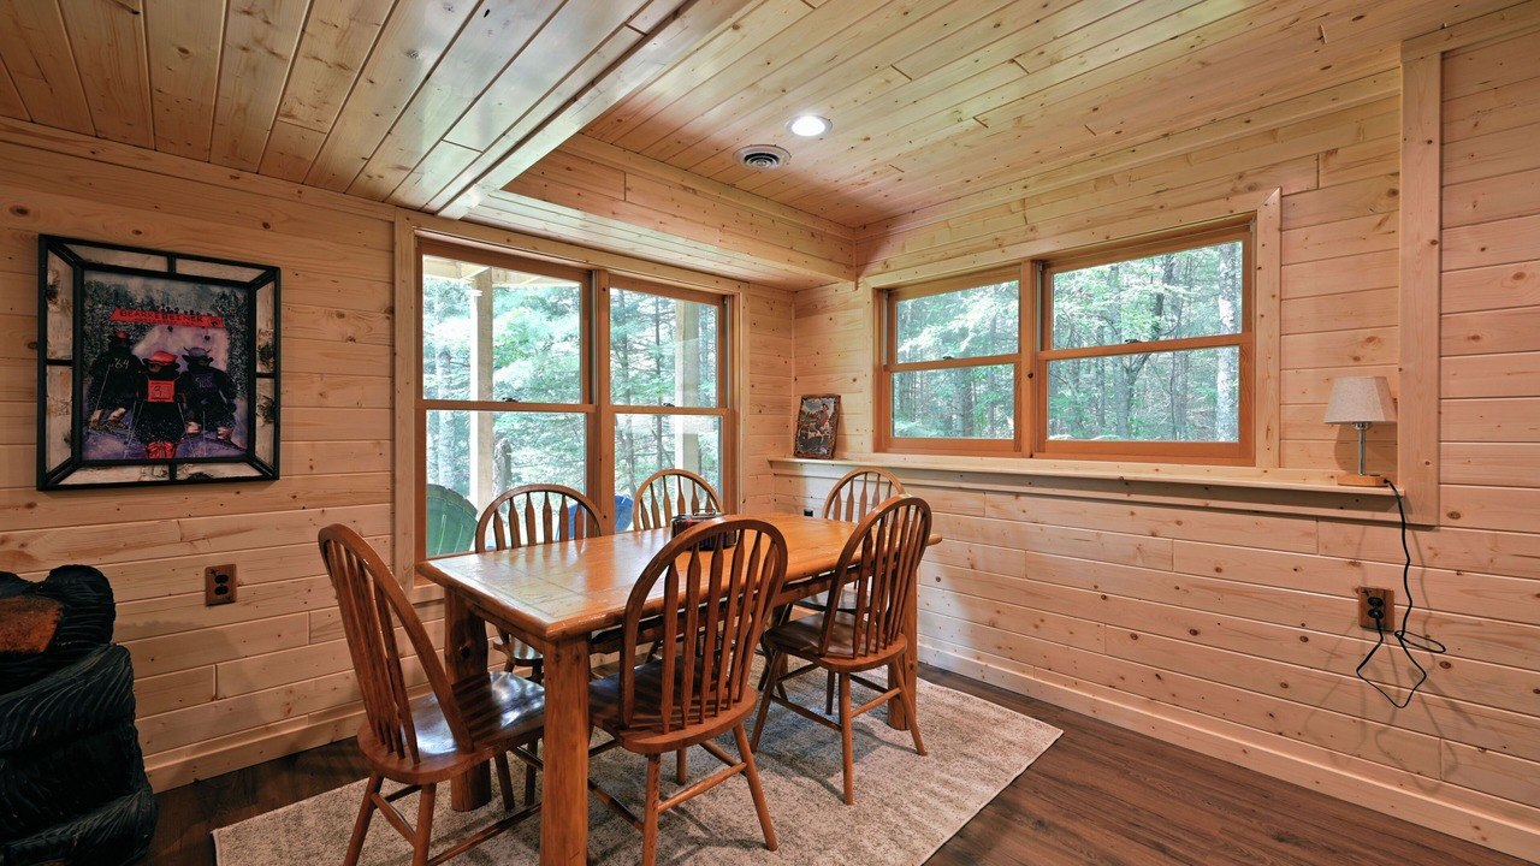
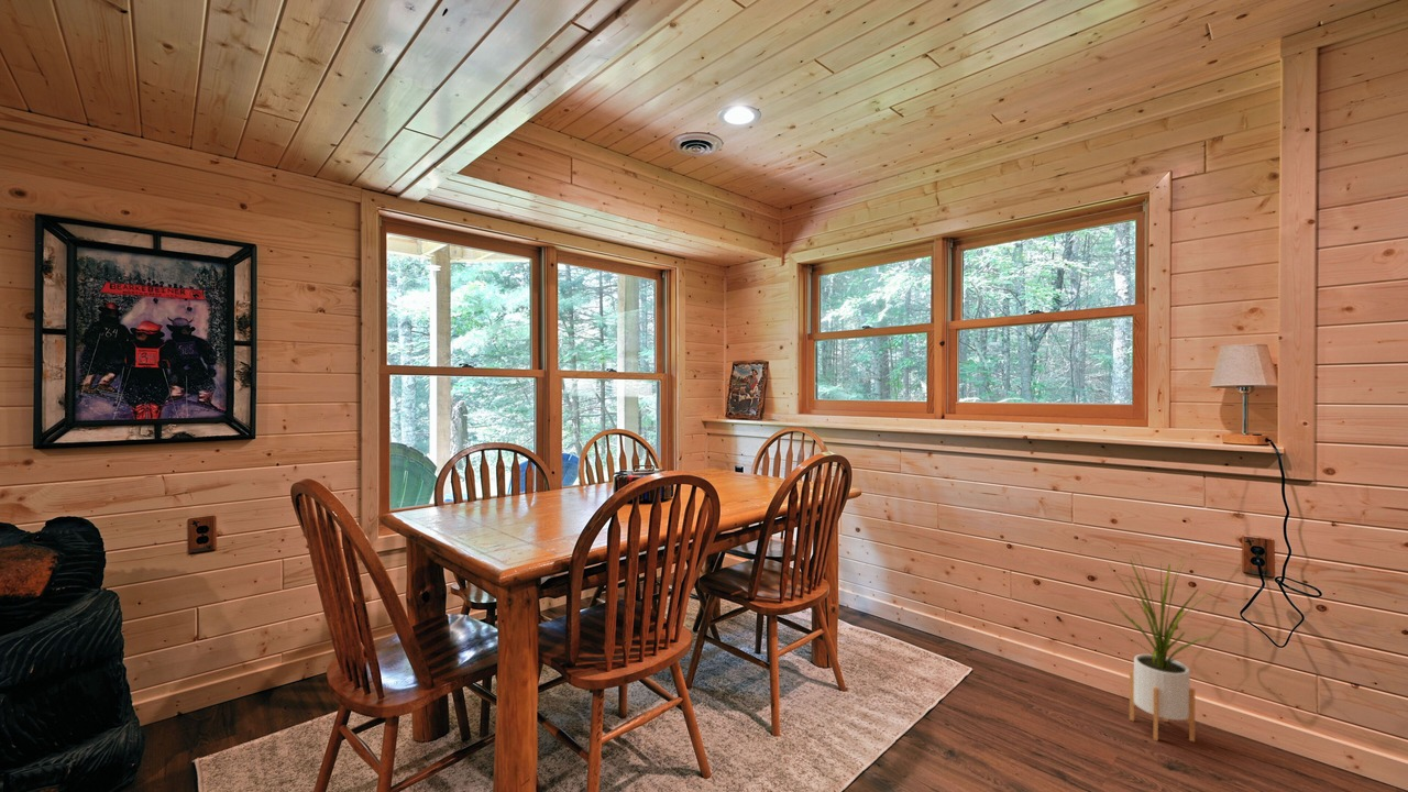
+ house plant (1164, 642)
